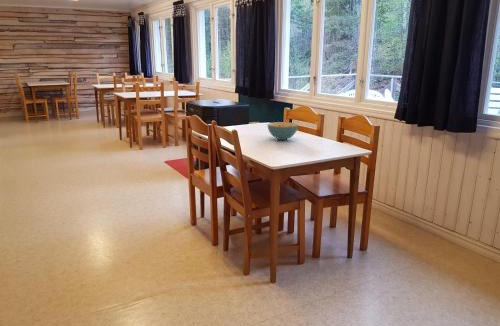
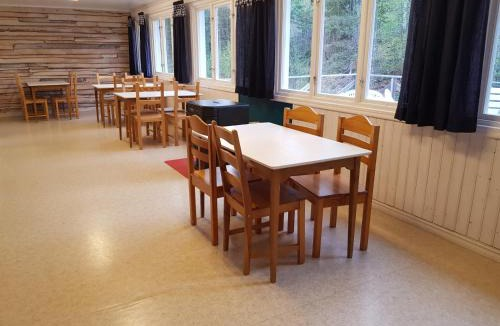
- cereal bowl (282, 131)
